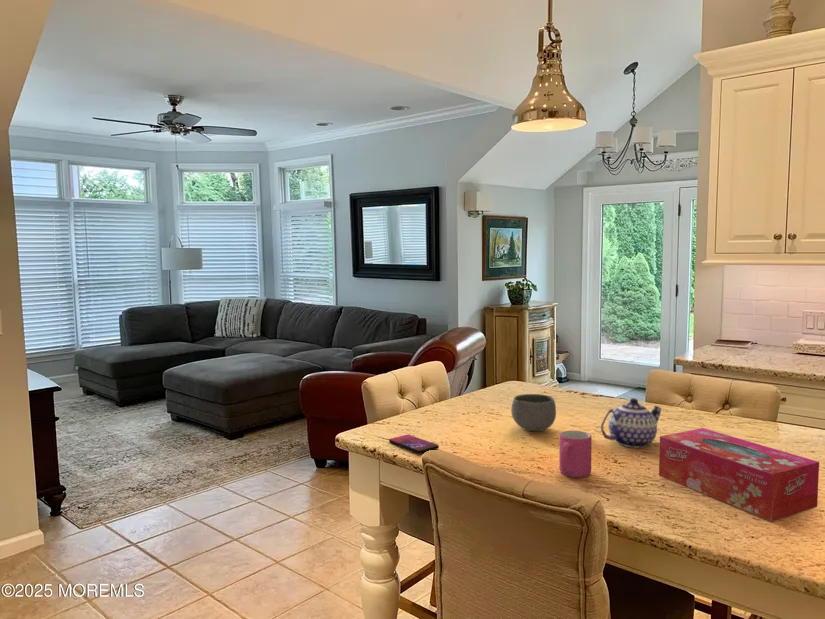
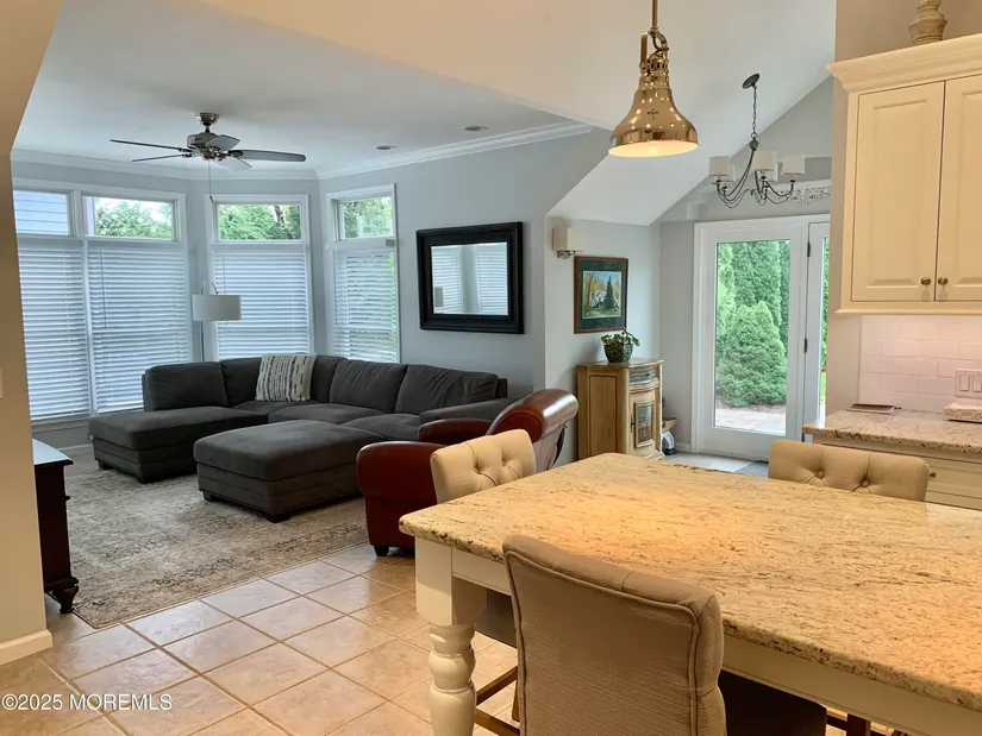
- mug (572, 455)
- teapot (631, 420)
- bowl (533, 413)
- tissue box (733, 469)
- smartphone (413, 443)
